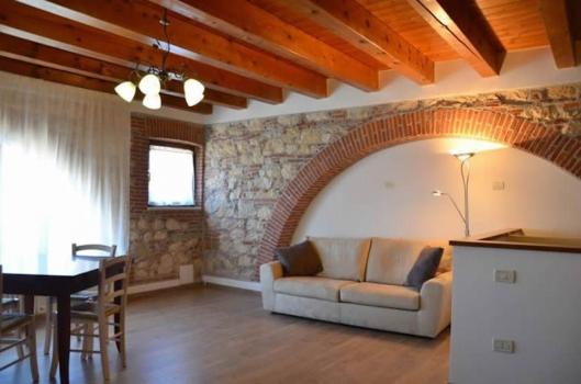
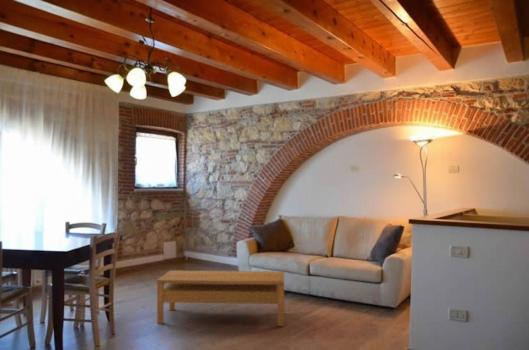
+ coffee table (223, 296)
